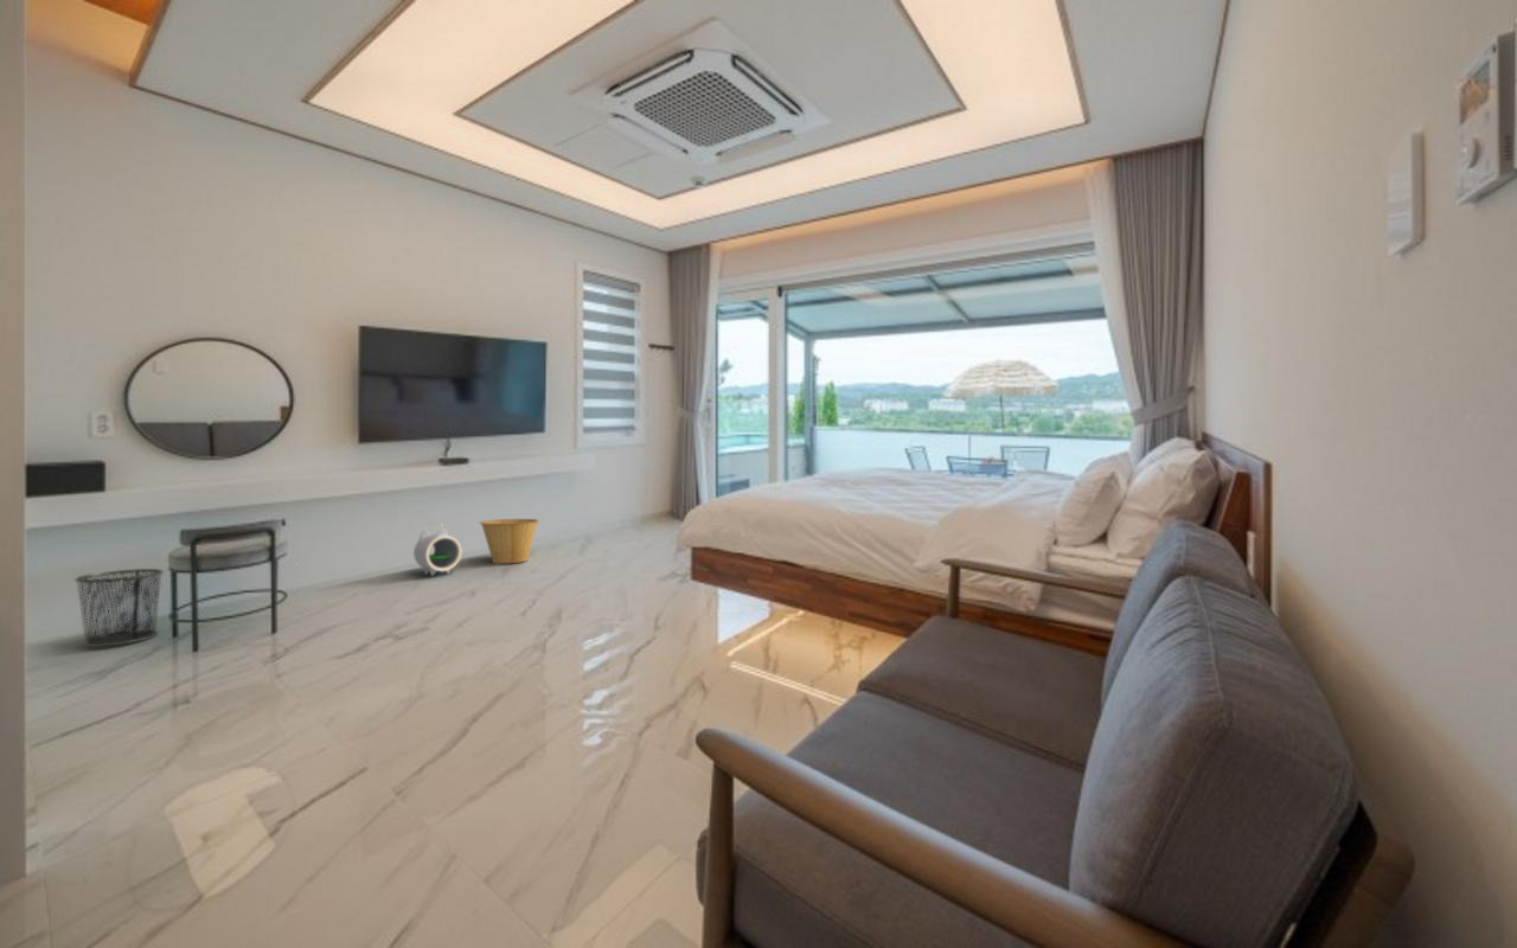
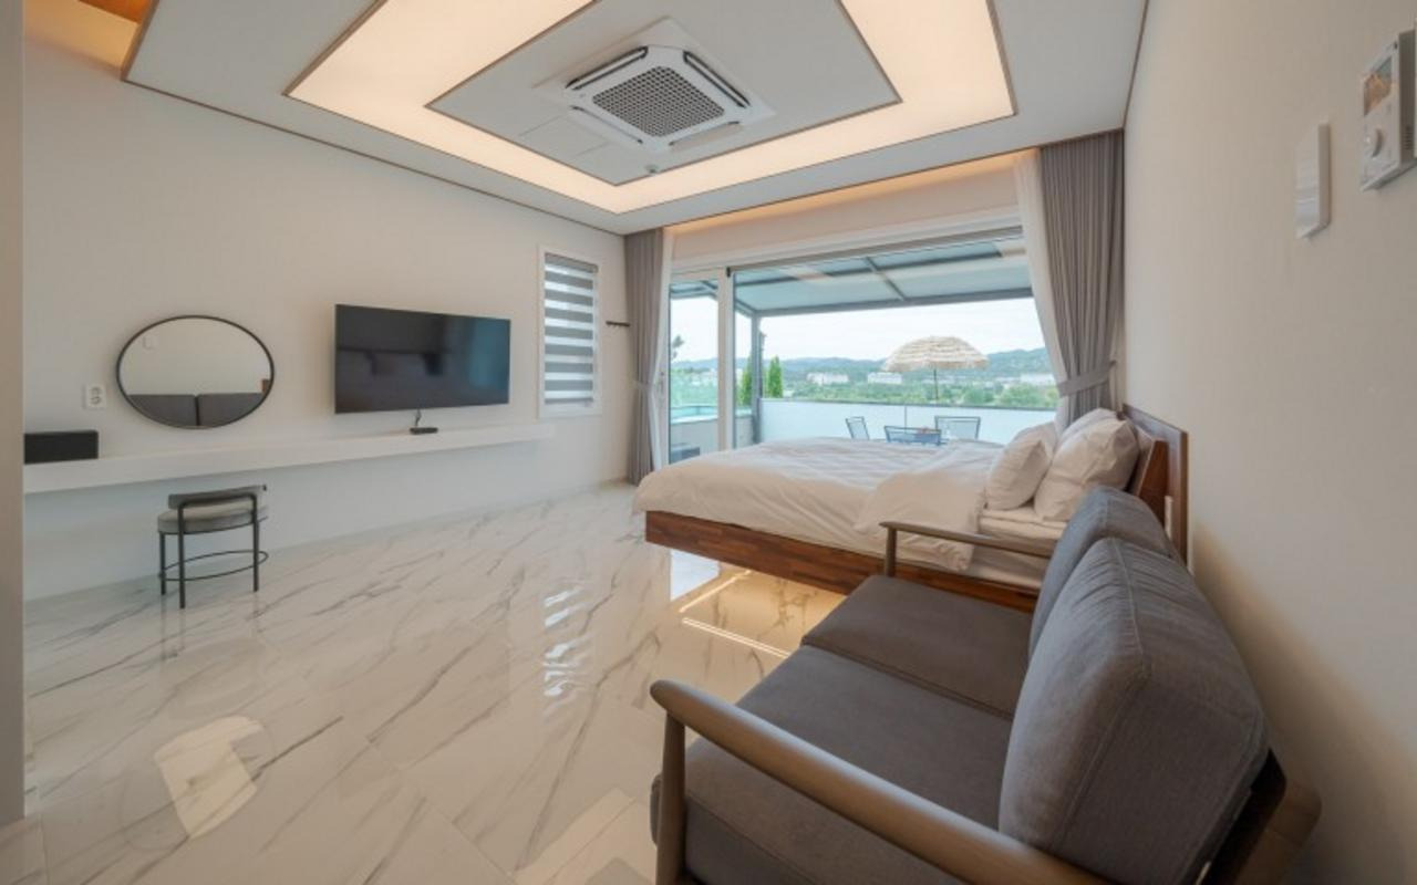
- waste bin (121, 606)
- air purifier (435, 547)
- basket (510, 540)
